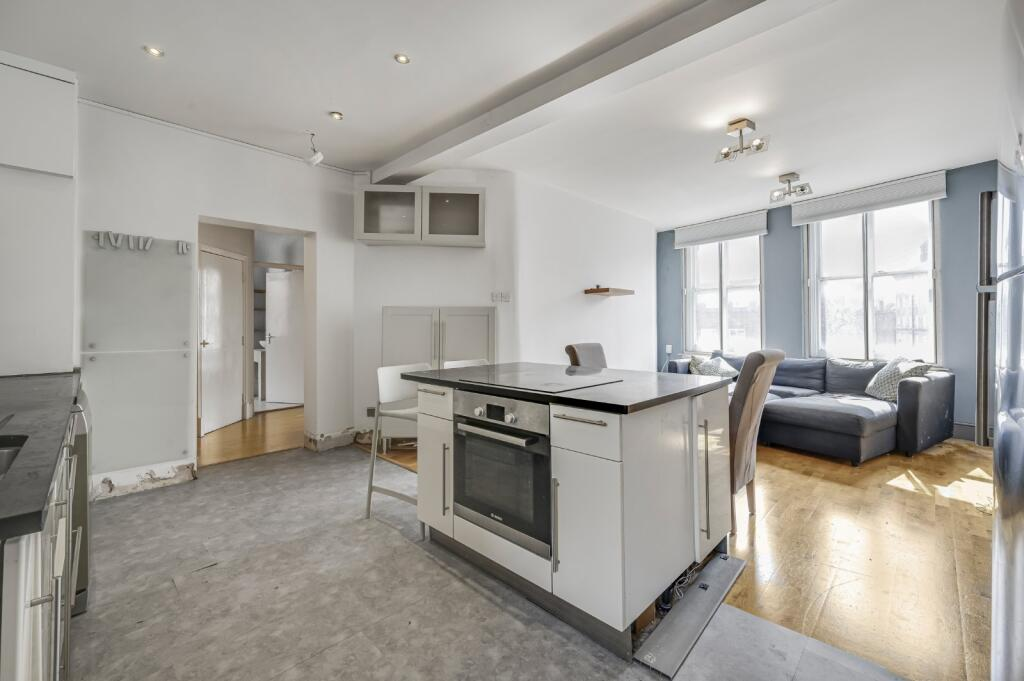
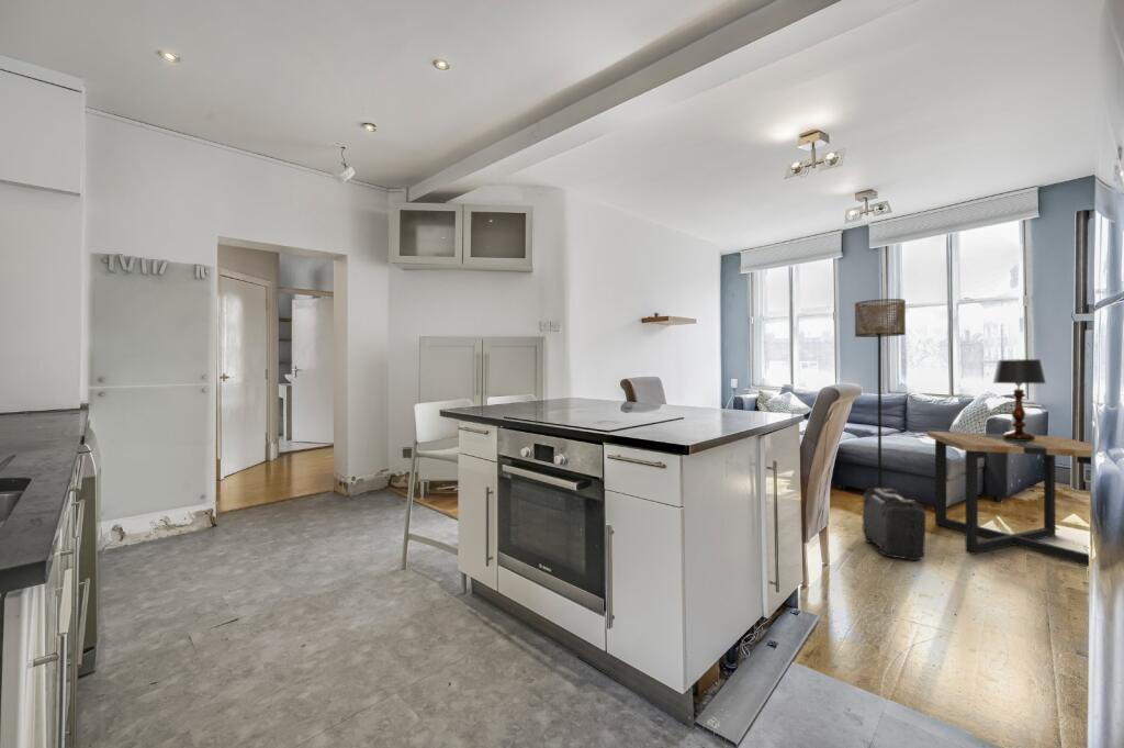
+ table lamp (1019, 399)
+ side table (1044, 491)
+ backpack (891, 521)
+ floor lamp (879, 410)
